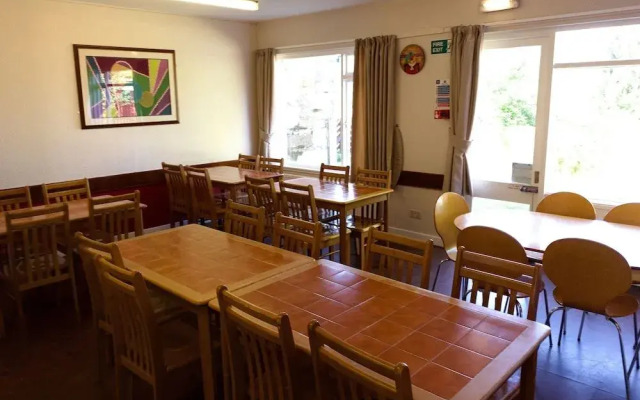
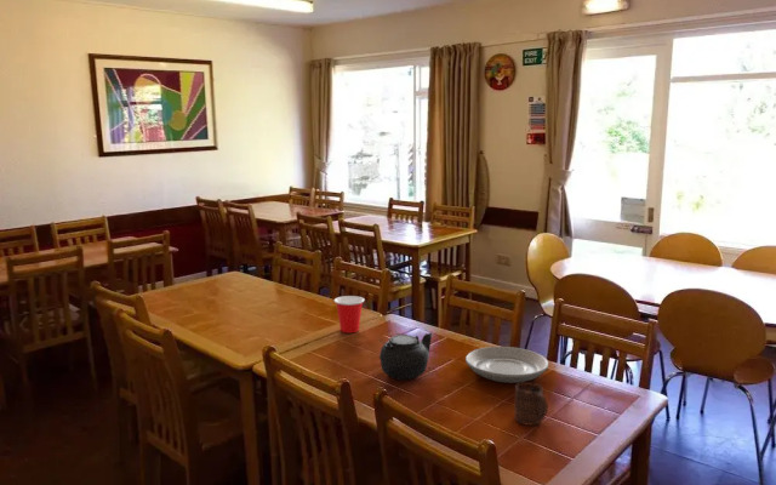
+ teapot (407, 355)
+ plate (506, 365)
+ cup (532, 405)
+ cup (349, 314)
